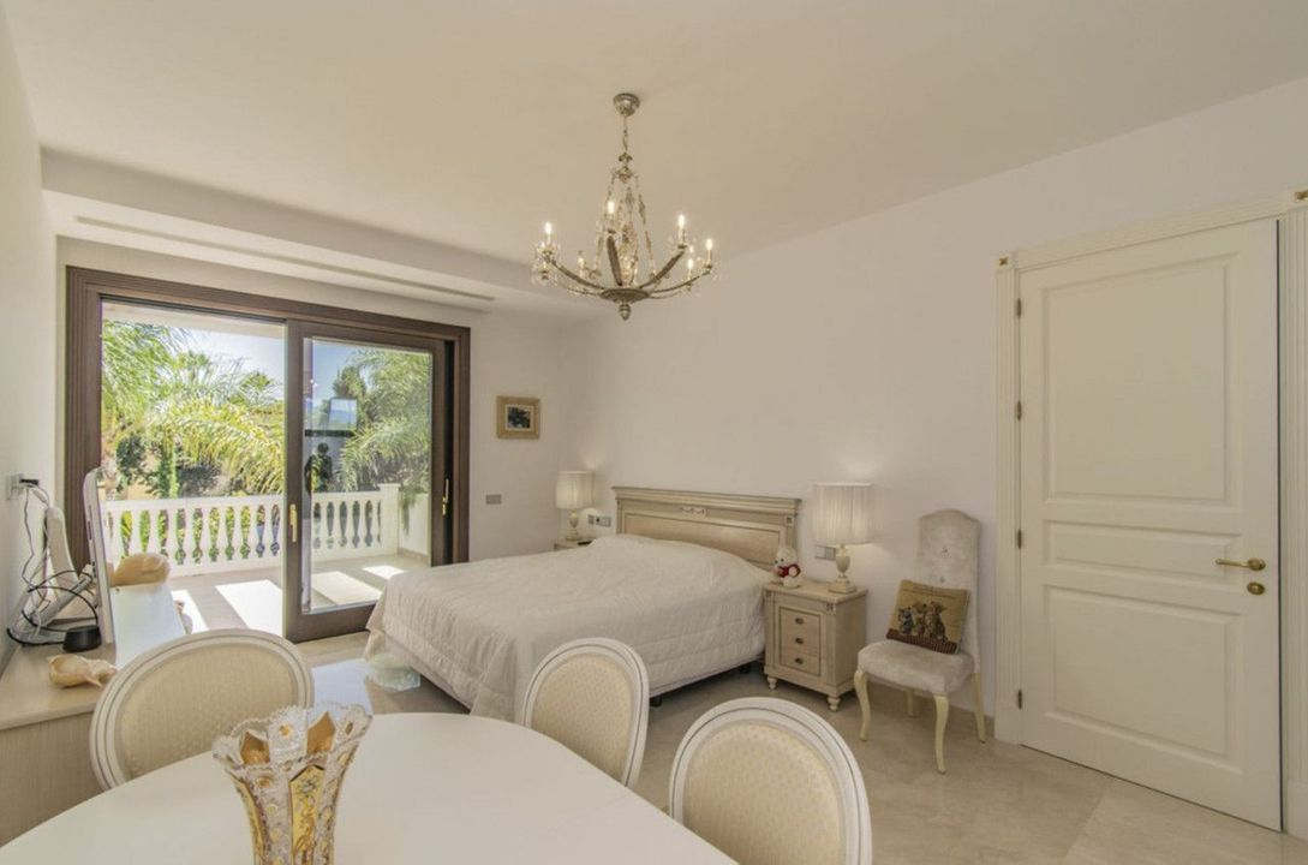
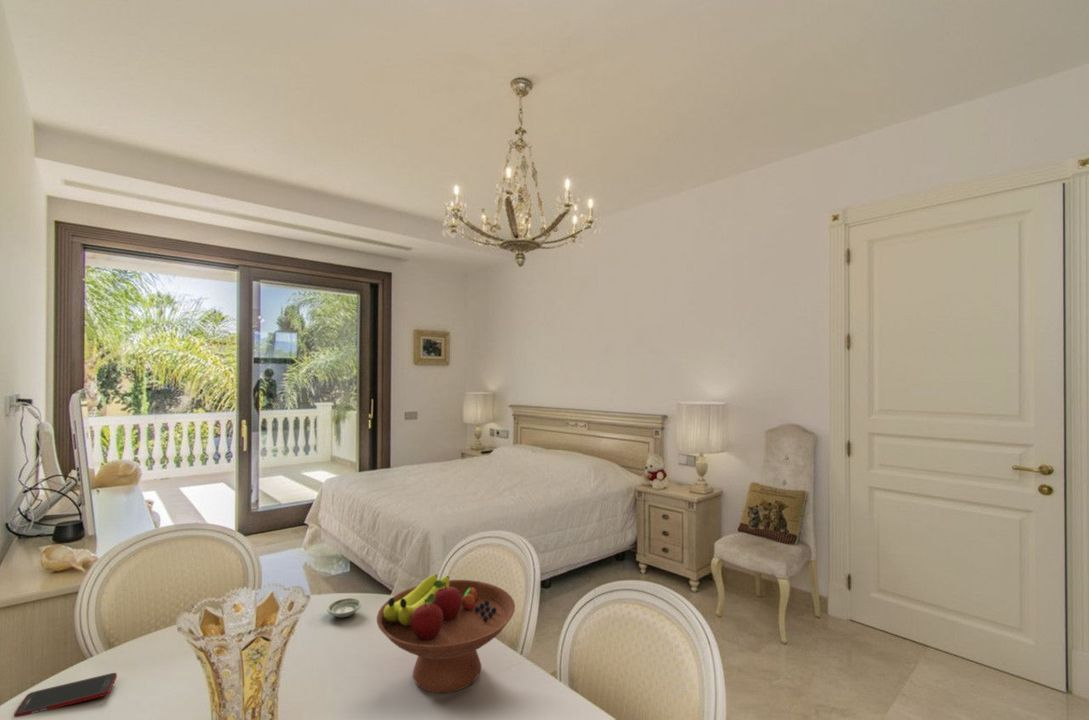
+ saucer (344, 609)
+ cell phone (68, 694)
+ fruit bowl (447, 628)
